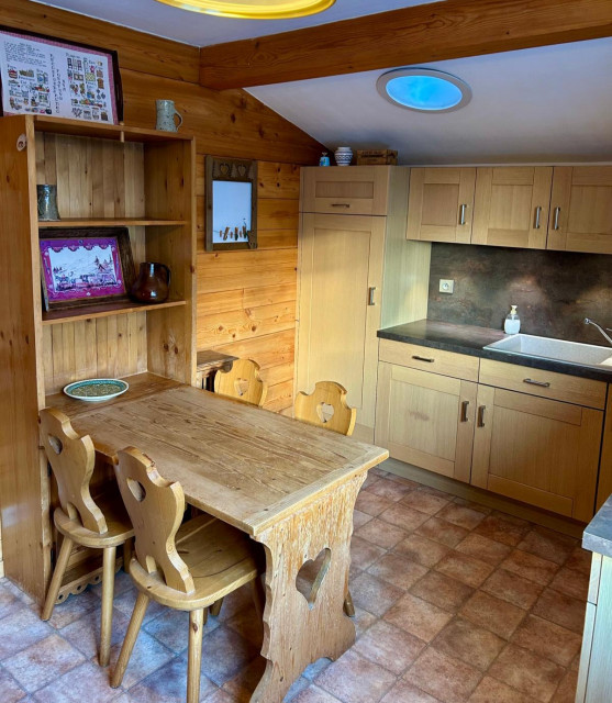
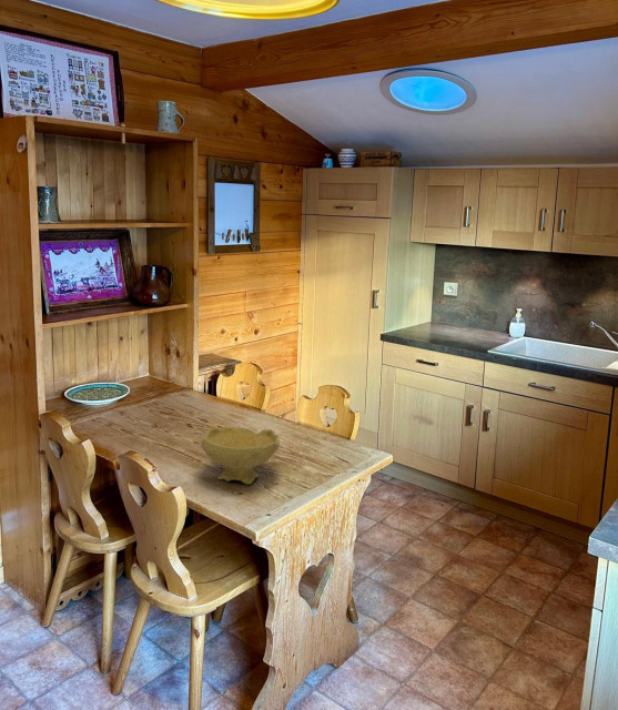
+ bowl (240, 456)
